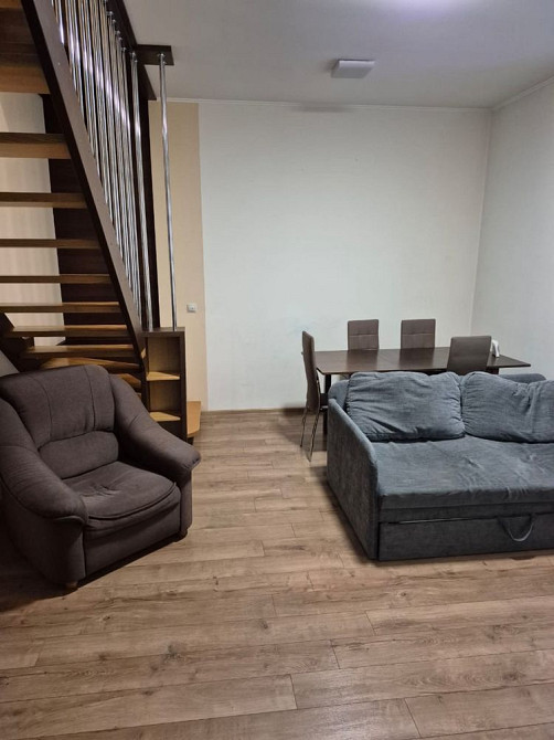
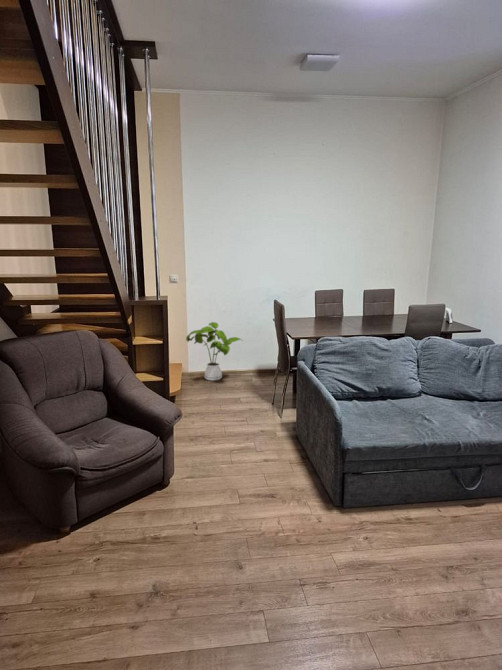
+ house plant (217, 352)
